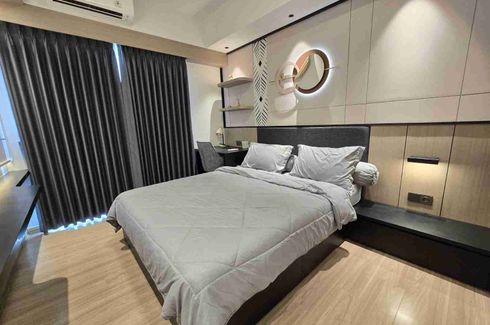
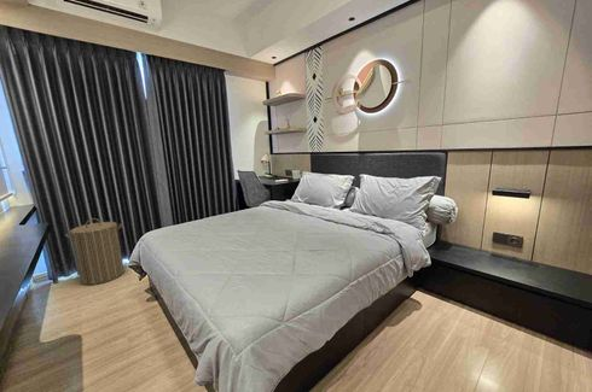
+ laundry hamper (98, 247)
